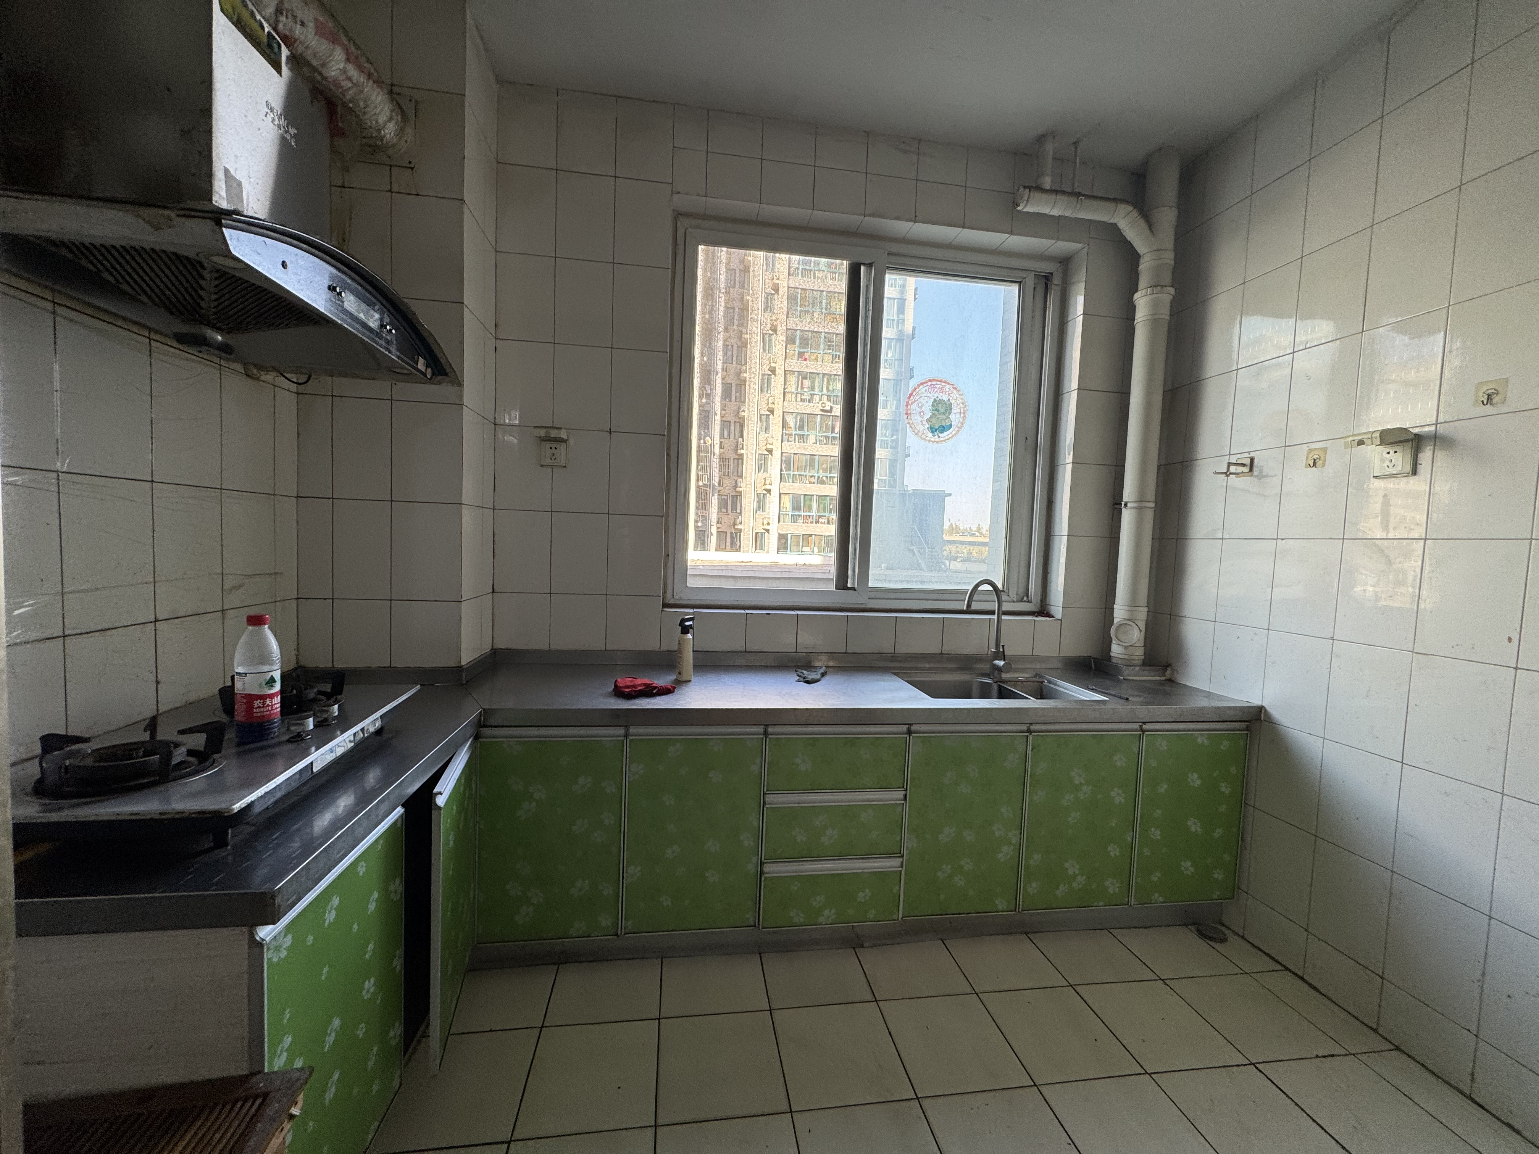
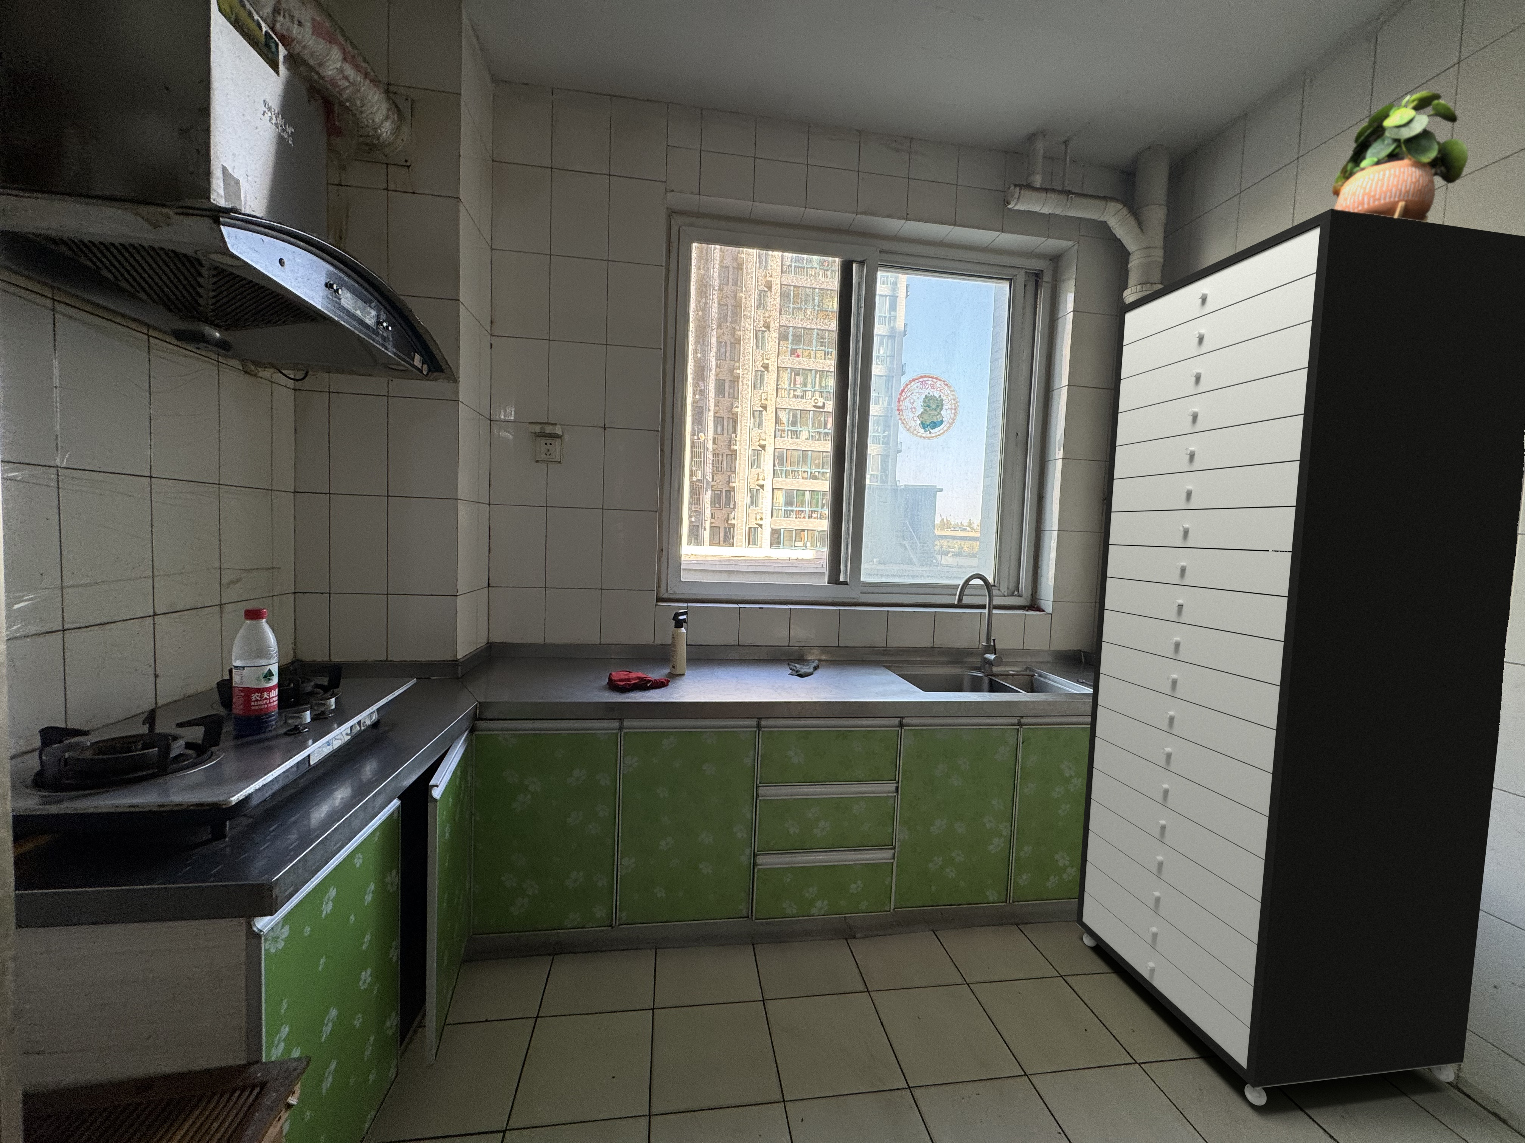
+ potted plant (1395, 176)
+ storage cabinet (1269, 653)
